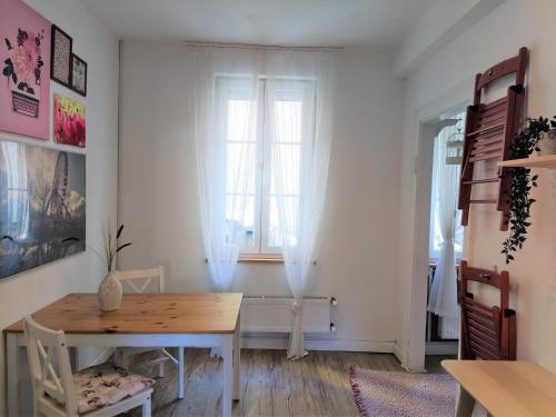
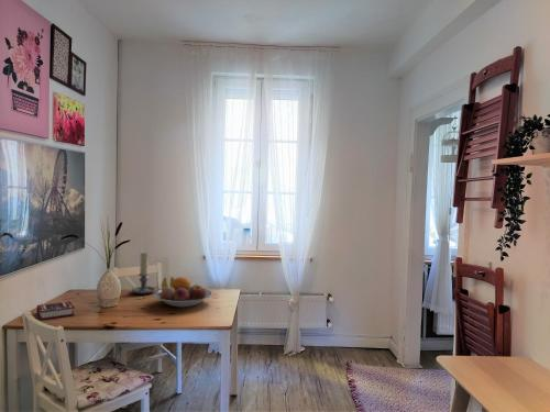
+ book (55, 309)
+ fruit bowl (183, 290)
+ candle holder (145, 271)
